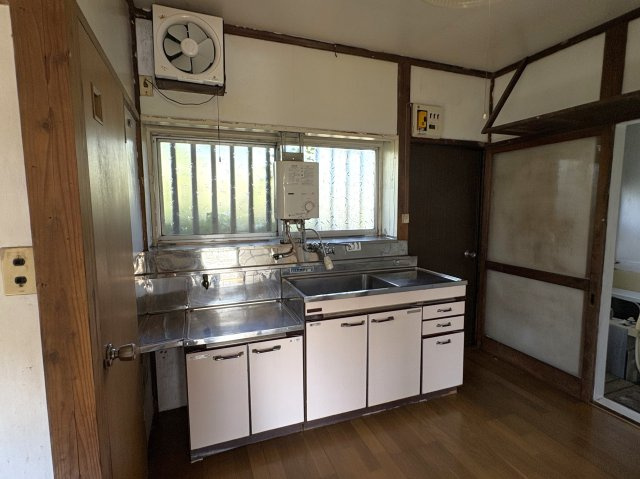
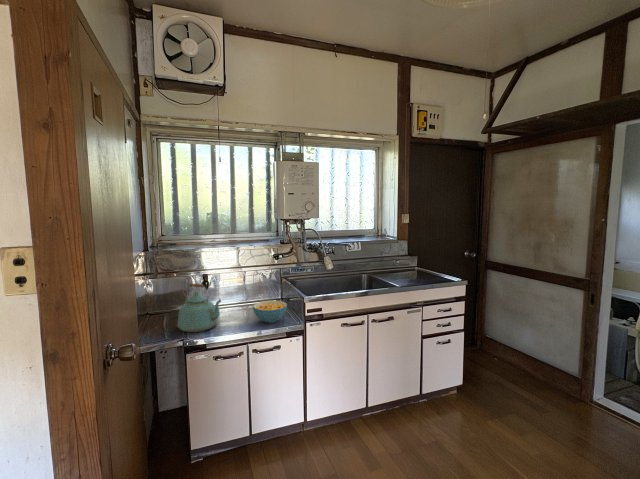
+ kettle (200, 305)
+ cereal bowl (270, 313)
